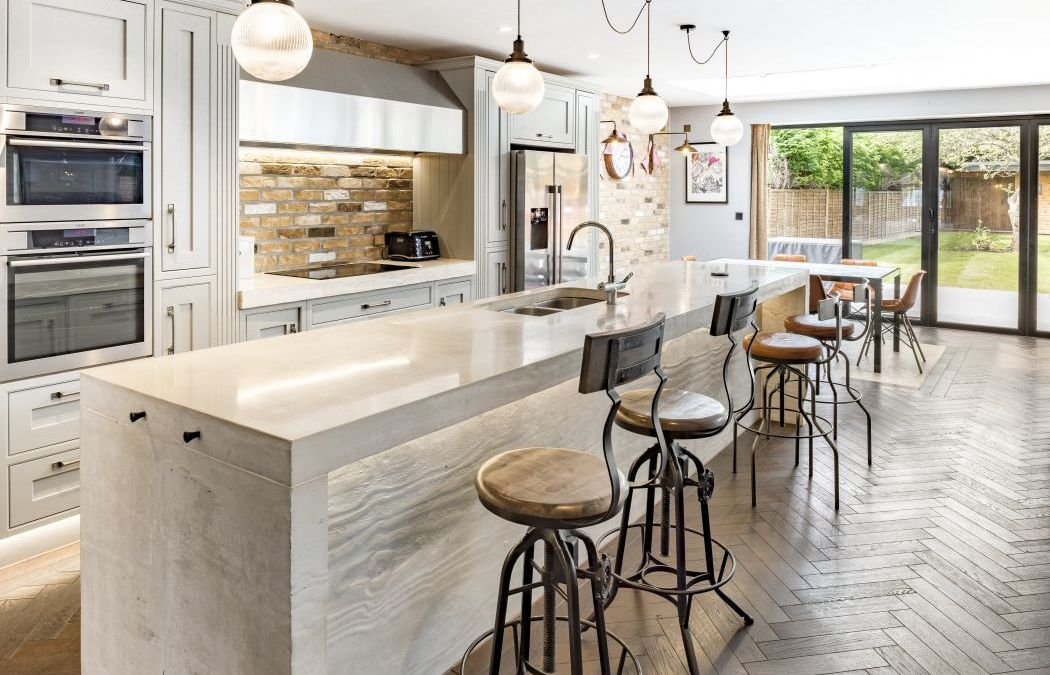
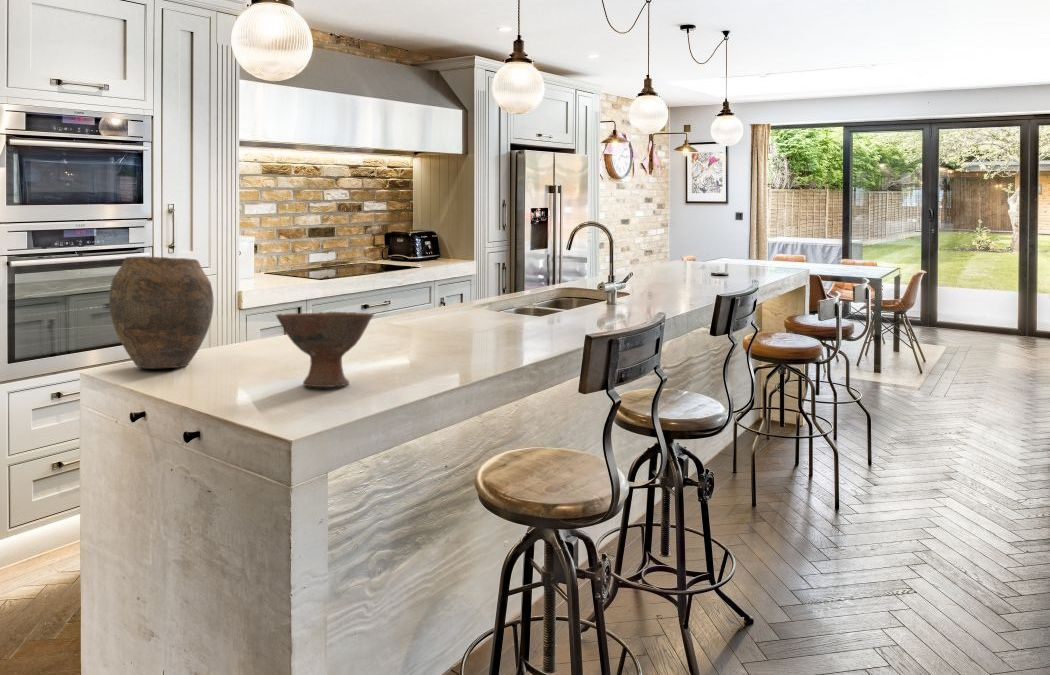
+ vase (162, 313)
+ bowl (328, 347)
